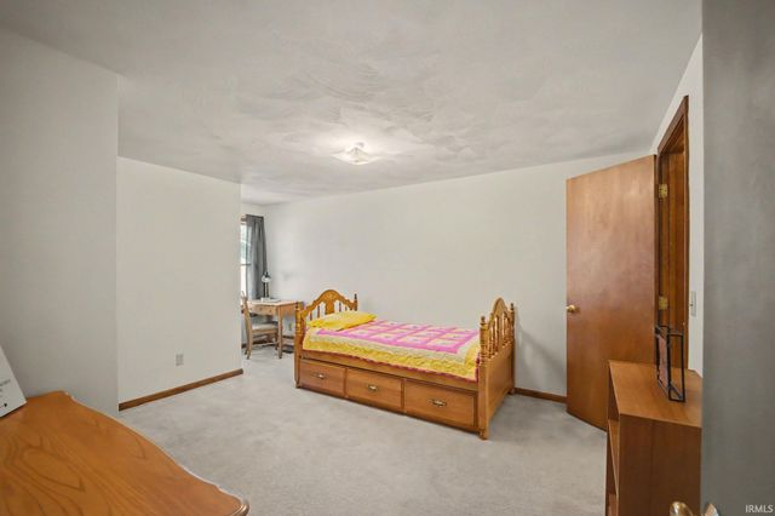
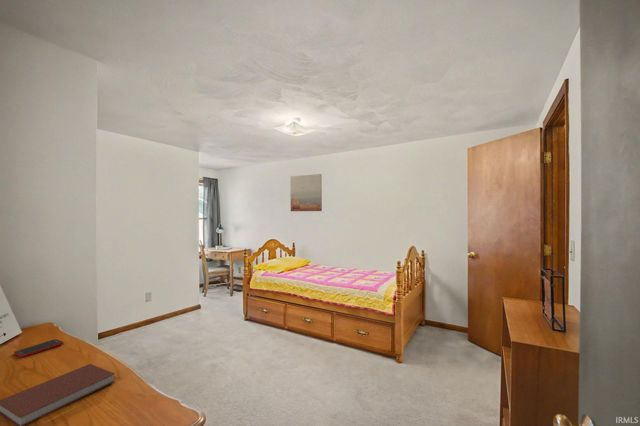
+ book (59, 390)
+ wall art (305, 193)
+ cell phone (39, 347)
